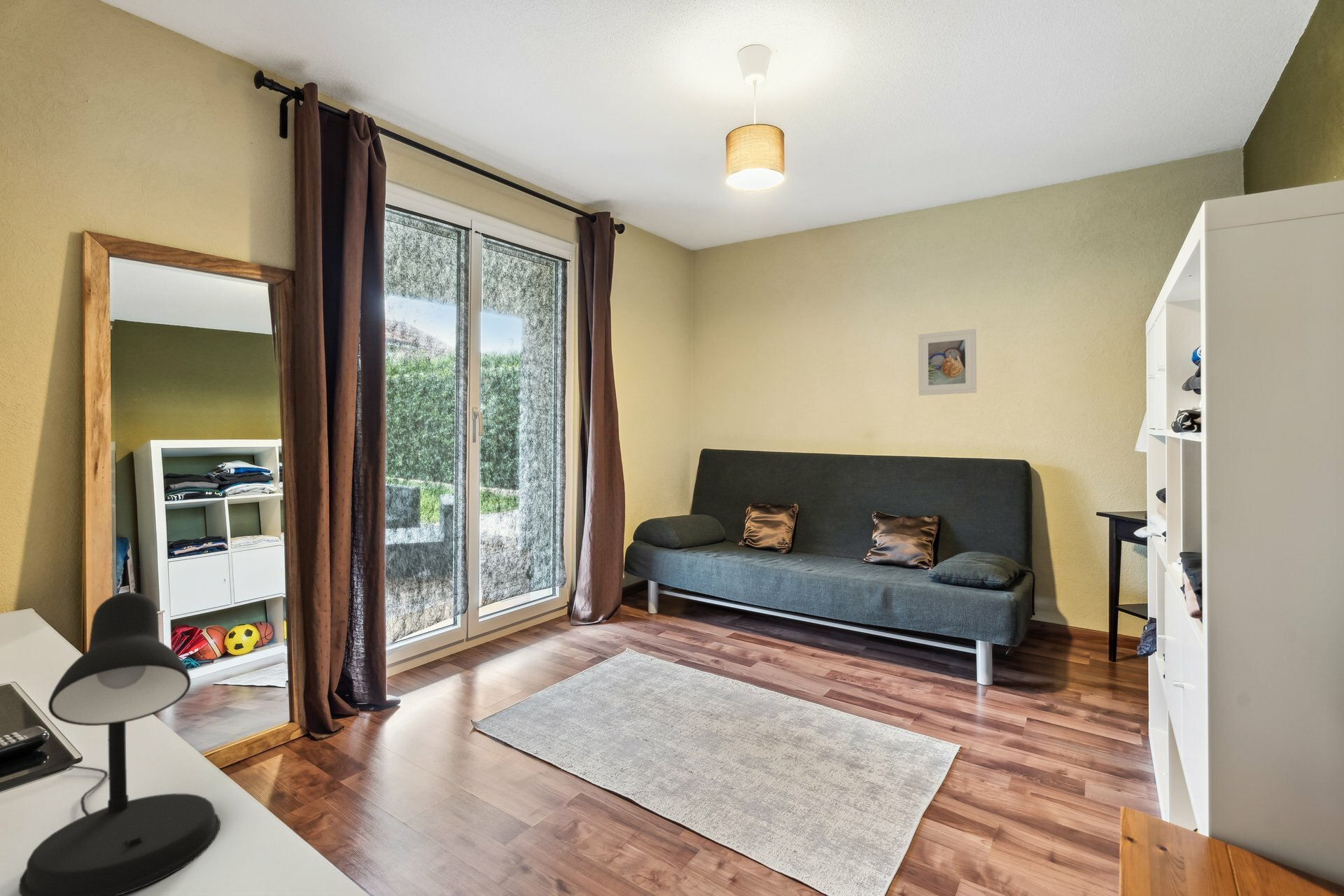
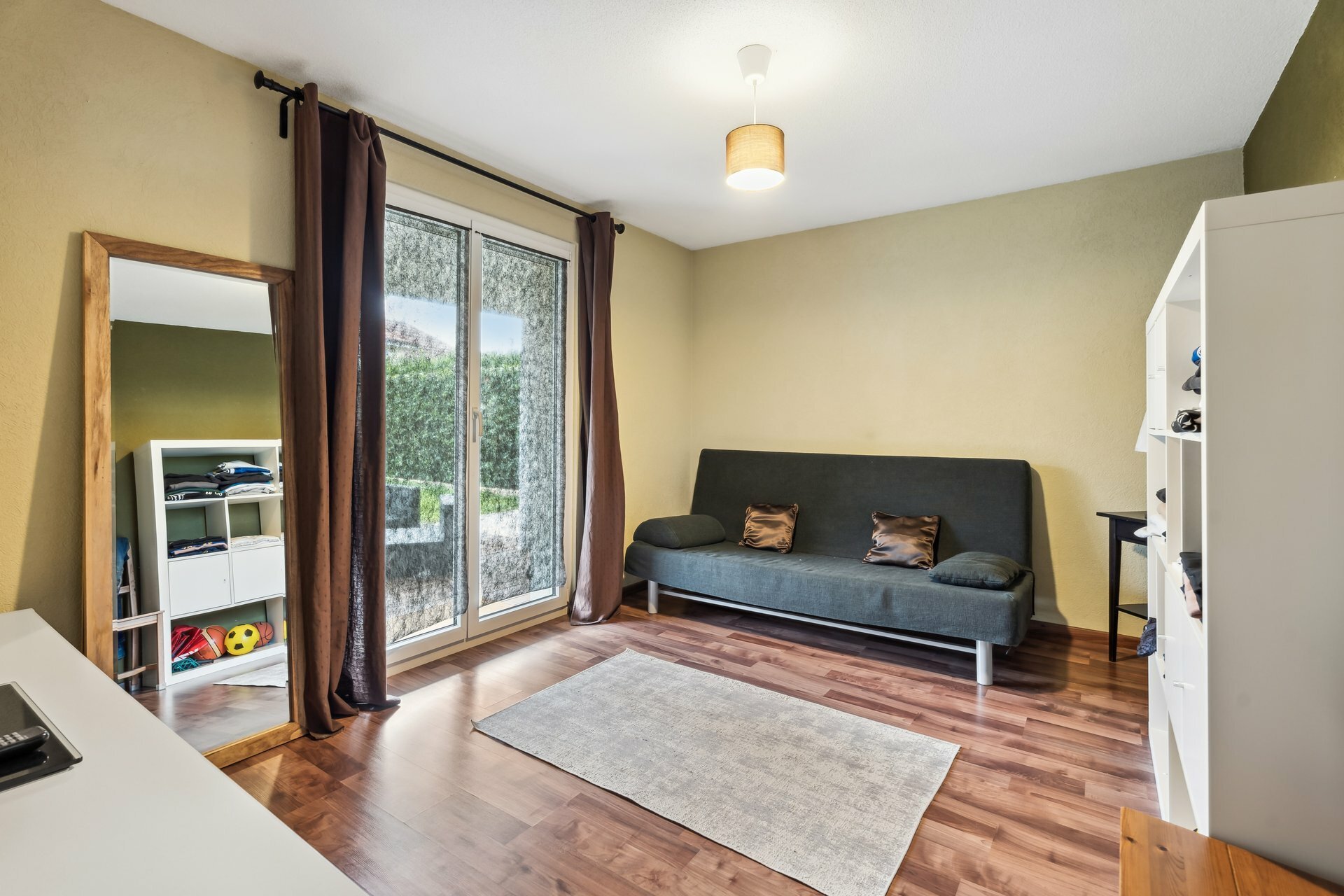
- desk lamp (111, 700)
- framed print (946, 363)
